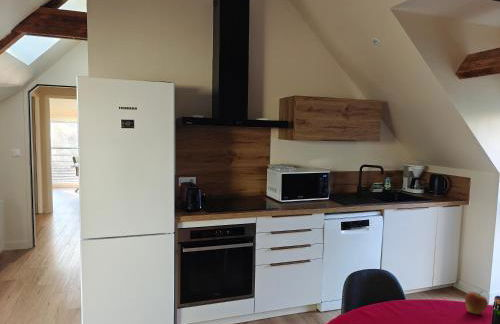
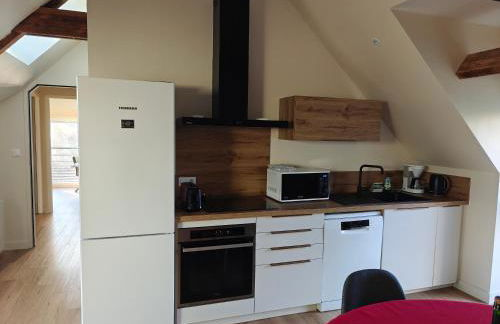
- apple (476, 301)
